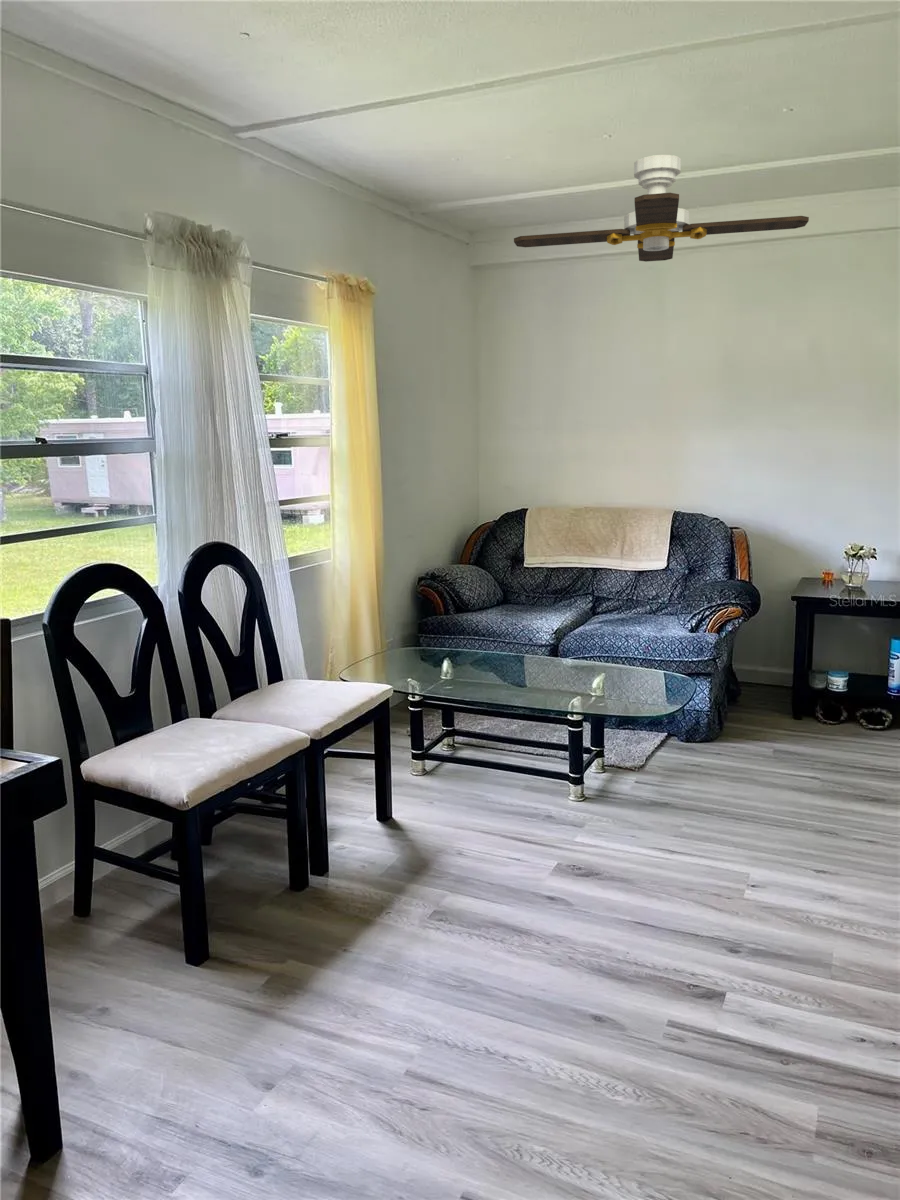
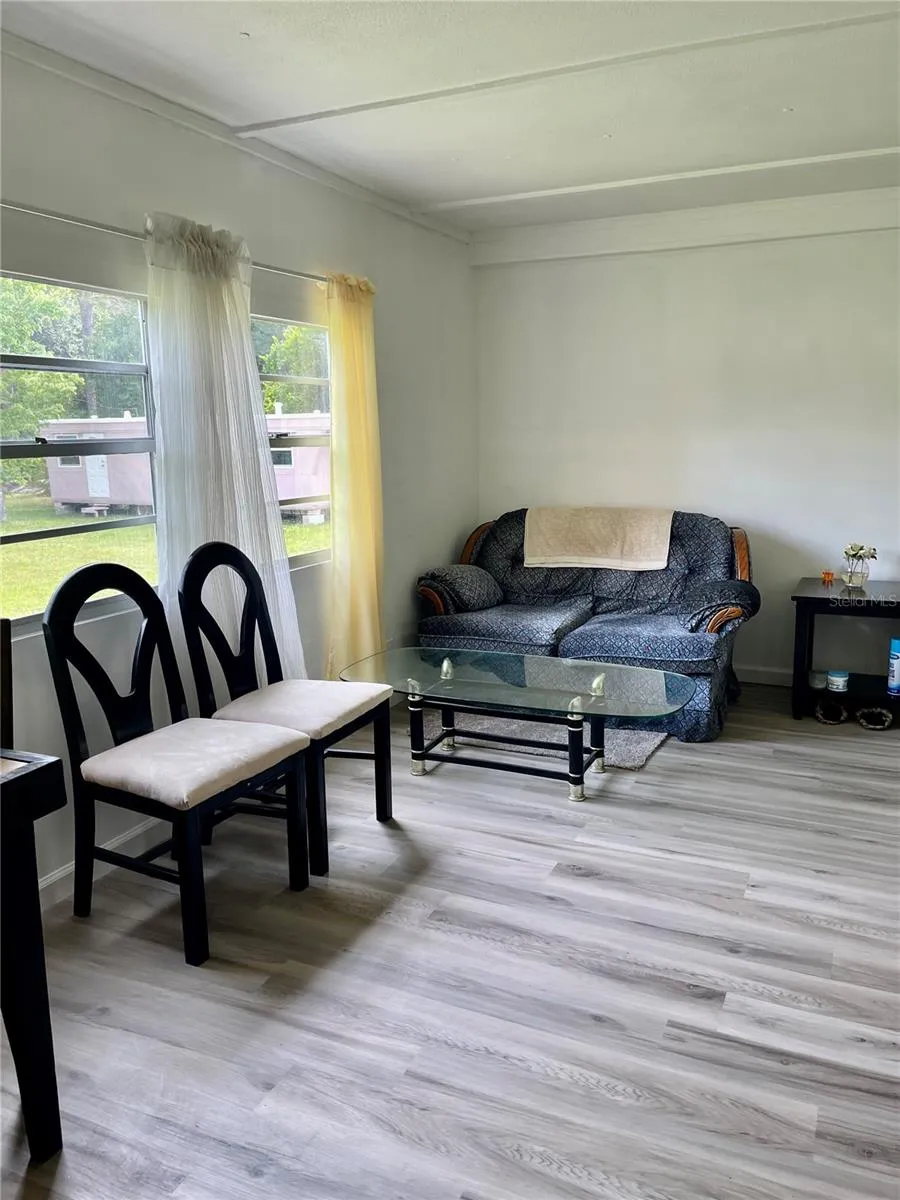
- ceiling fan (656, 205)
